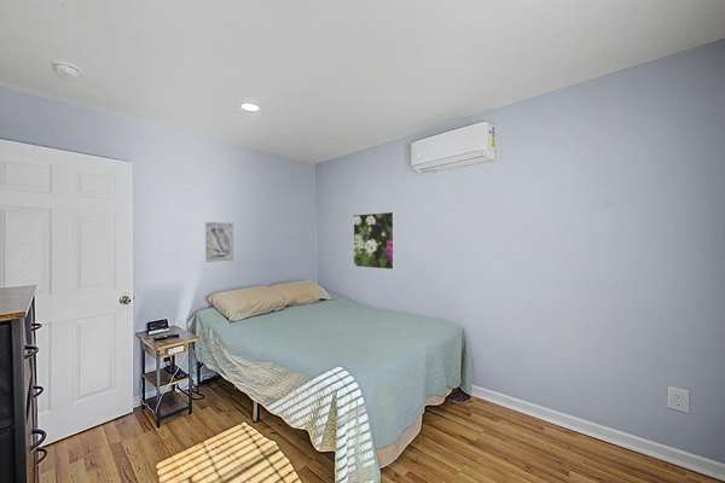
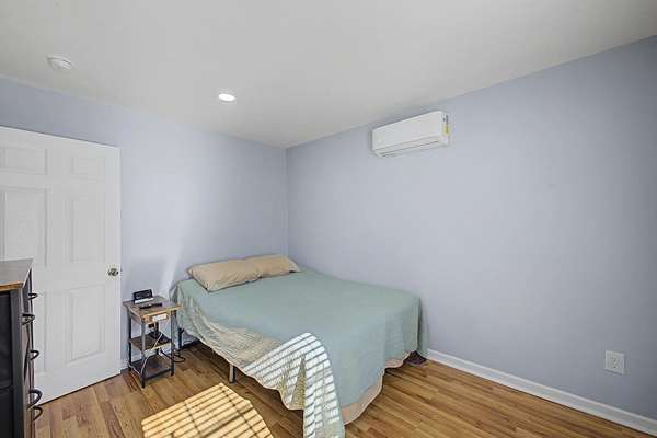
- wall art (220, 242)
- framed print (372, 240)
